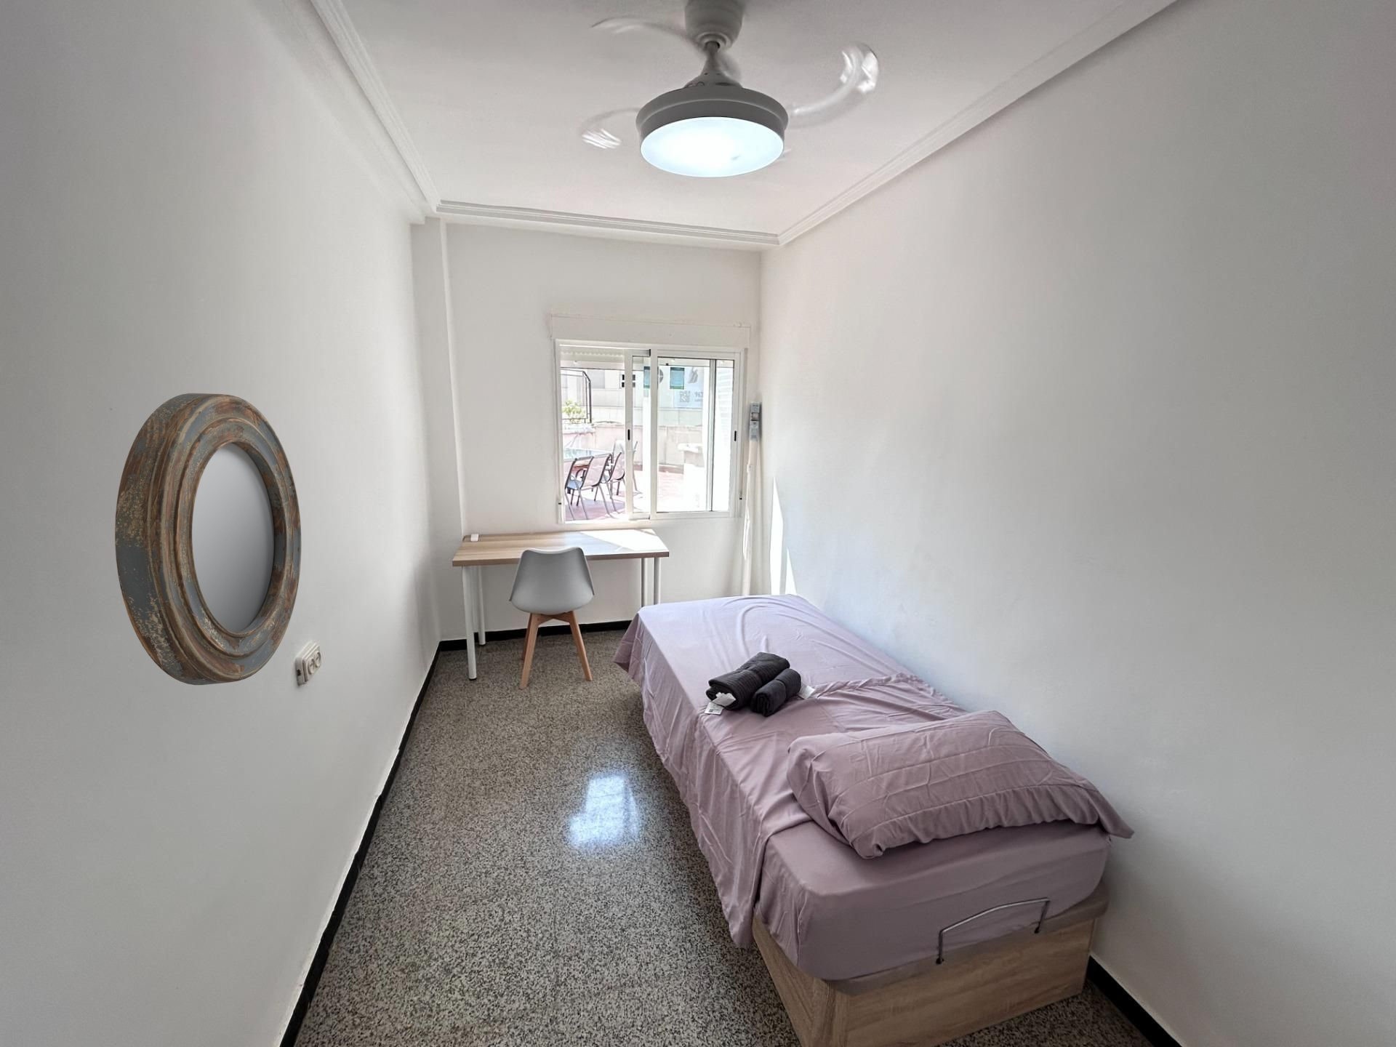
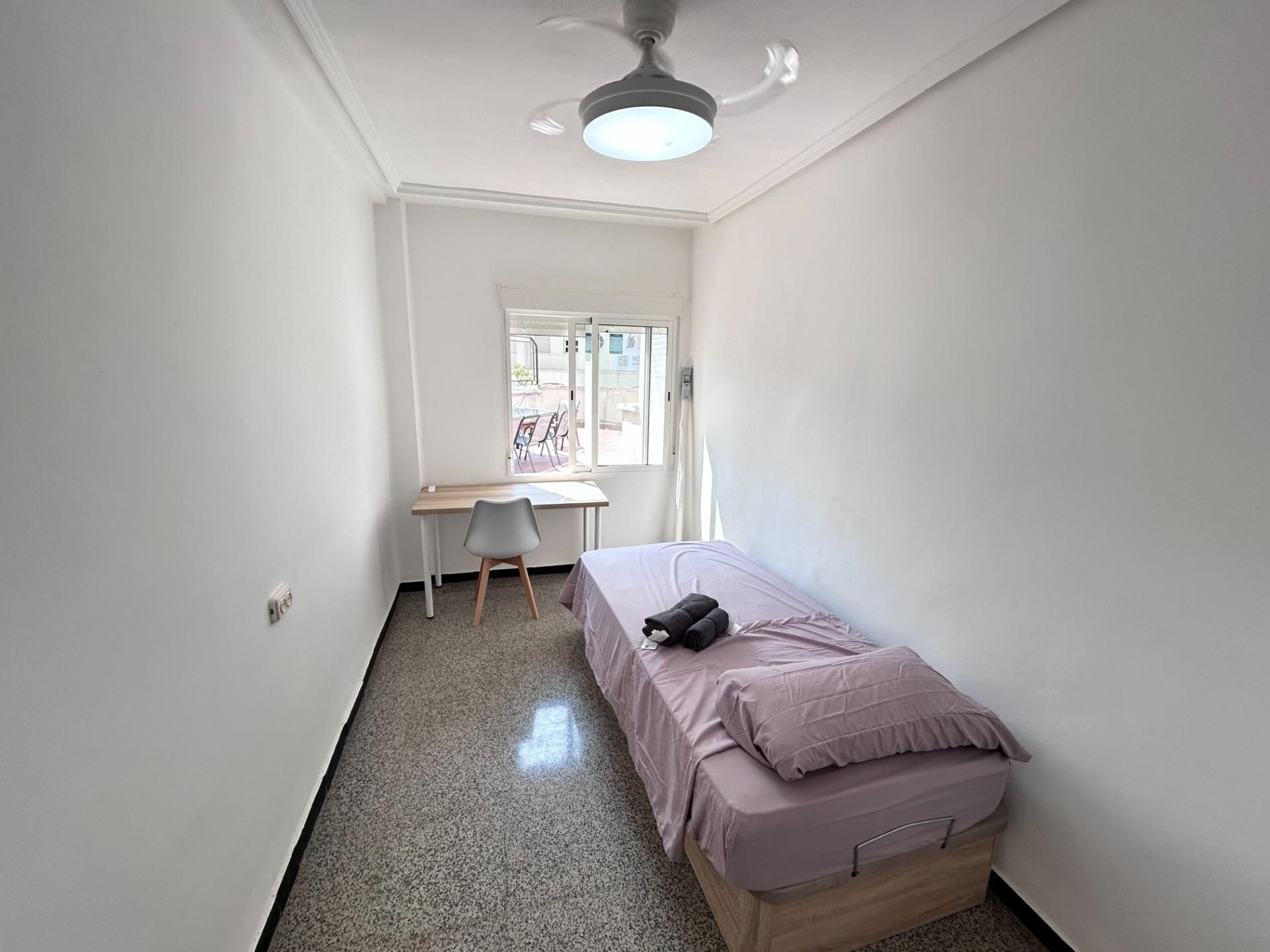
- home mirror (231, 538)
